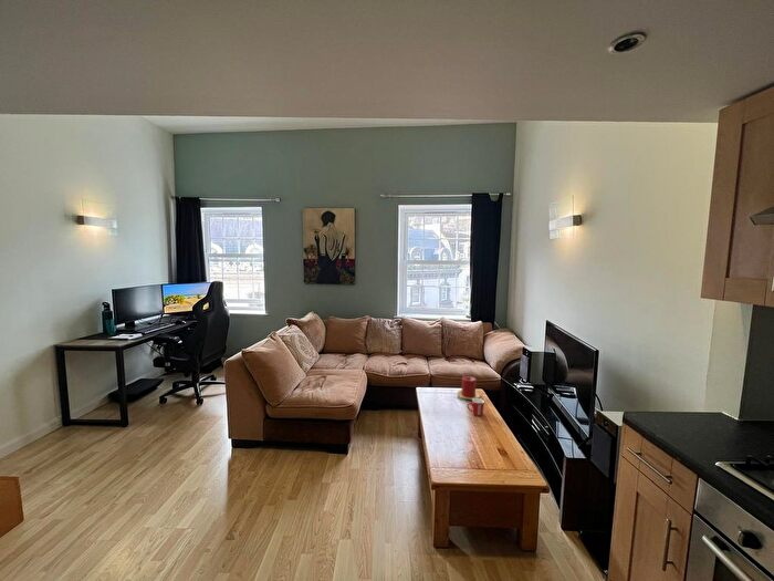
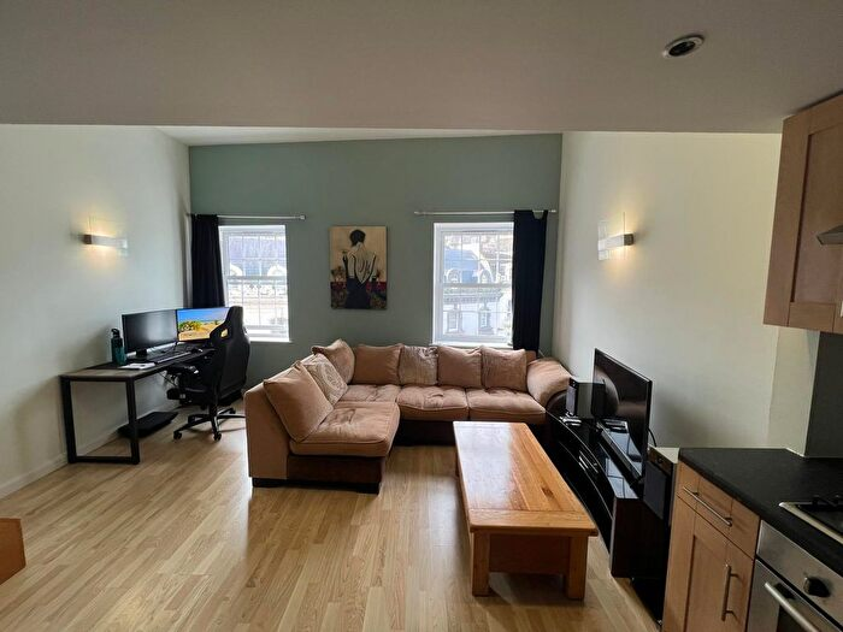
- candle (468, 387)
- mug (474, 407)
